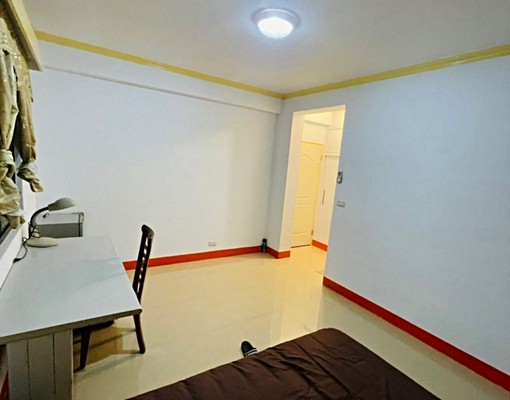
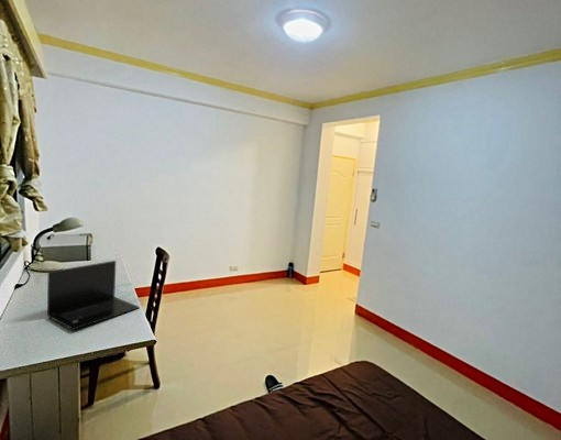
+ laptop (97, 292)
